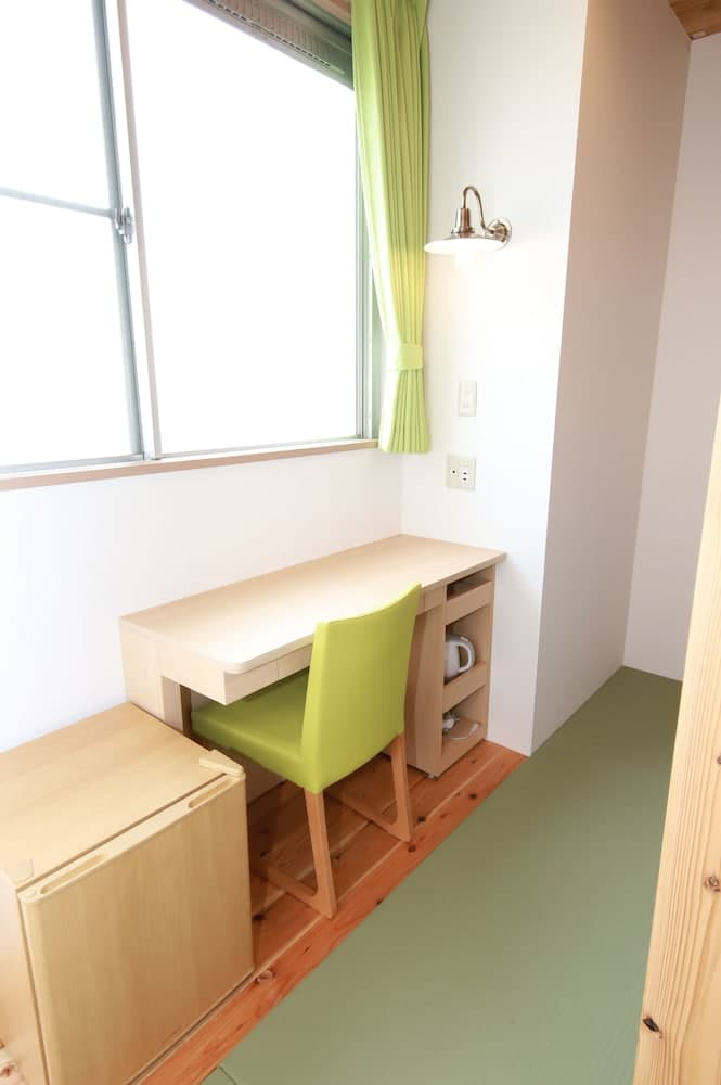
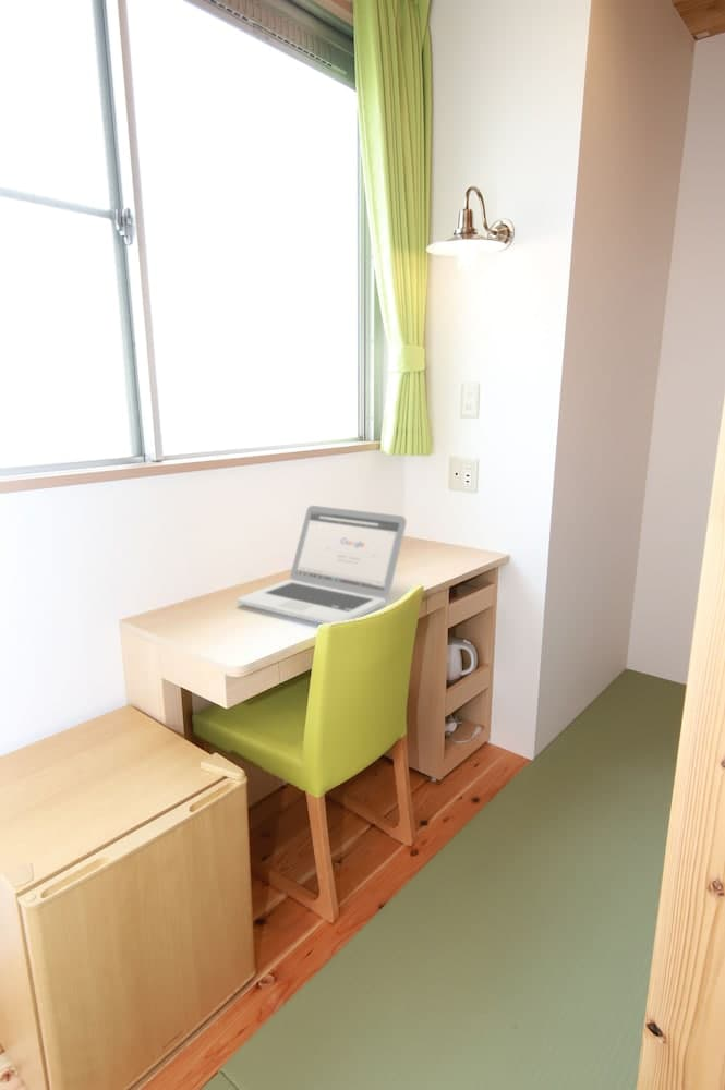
+ laptop (321, 560)
